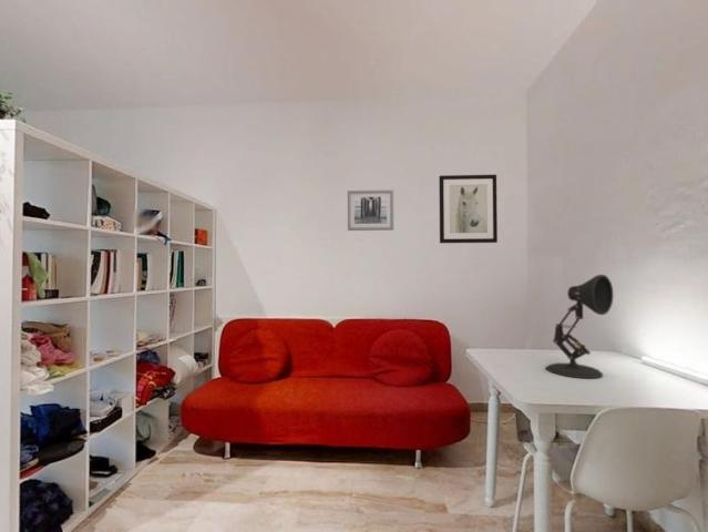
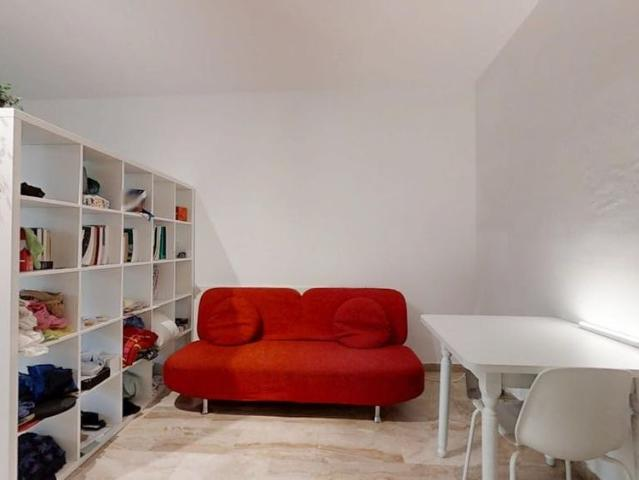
- desk lamp (574, 323)
- wall art (370, 209)
- wall art (468, 208)
